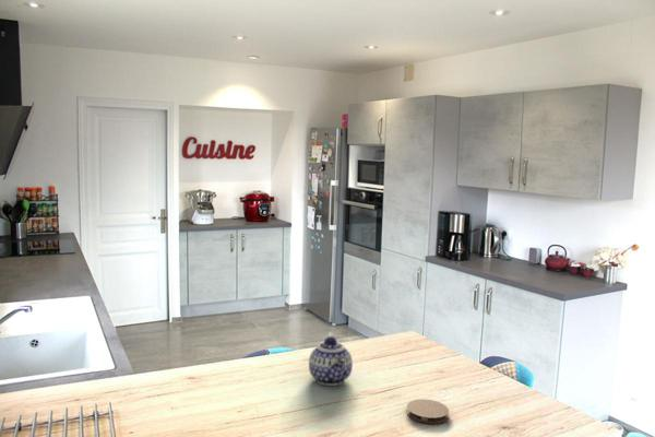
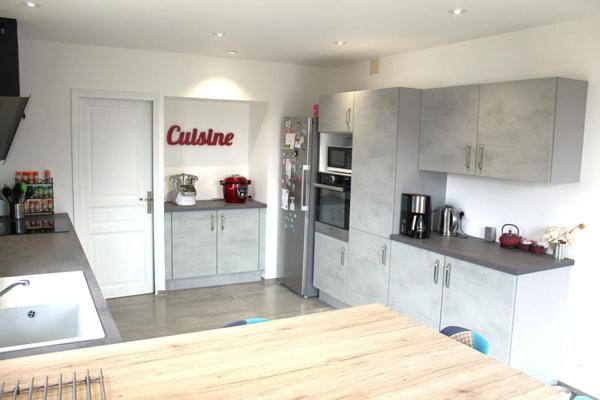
- teapot (331, 358)
- coaster (427, 411)
